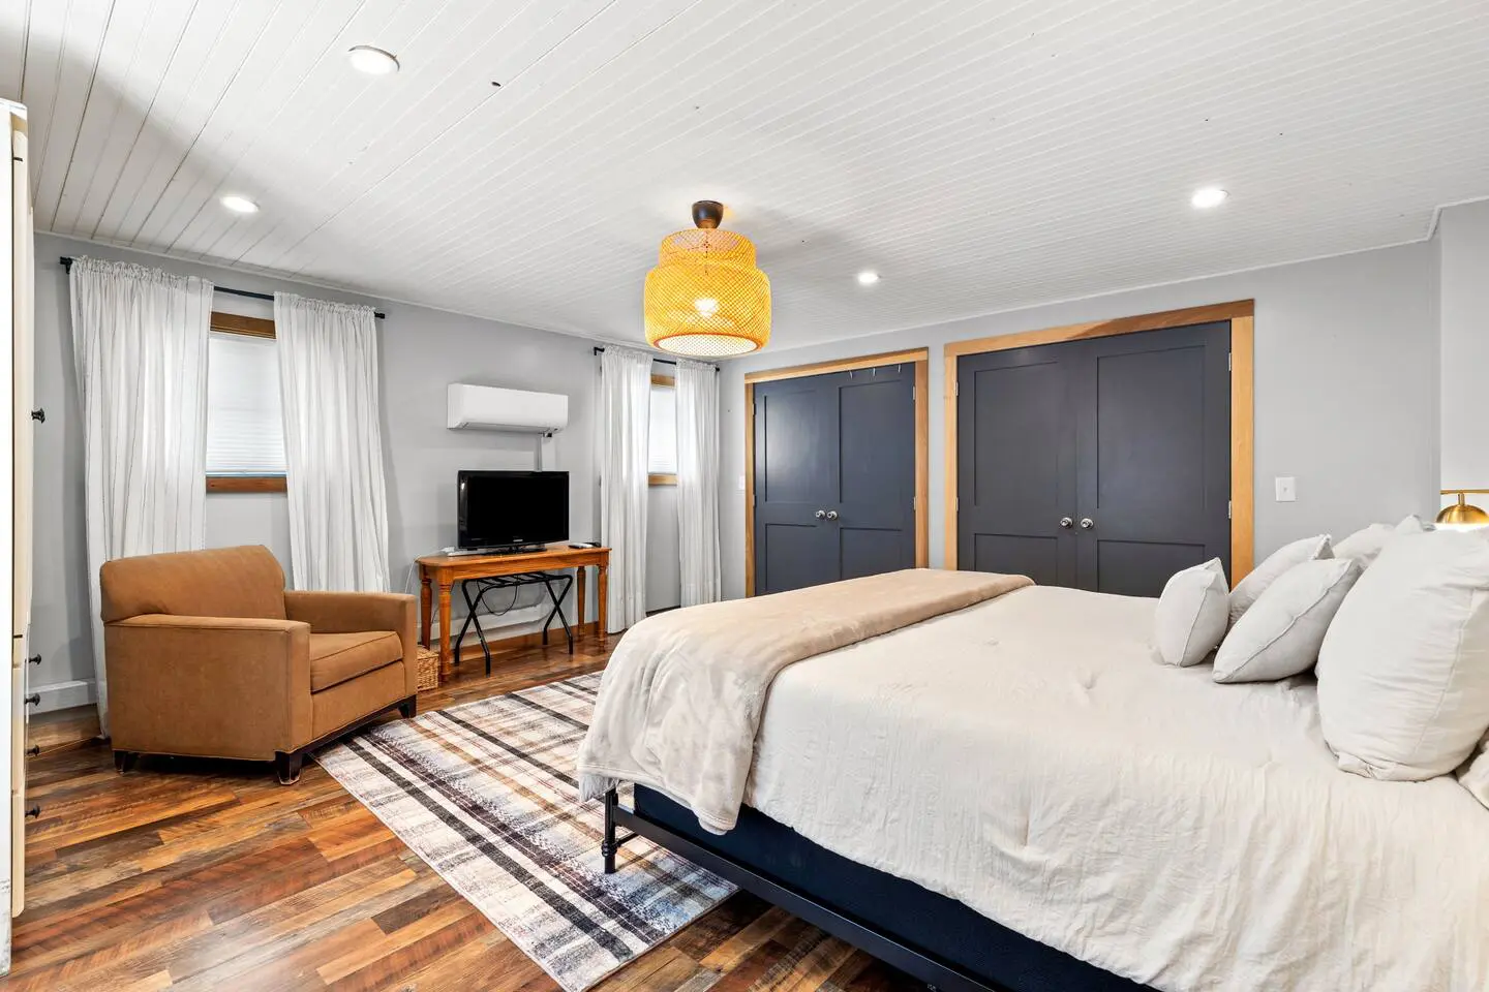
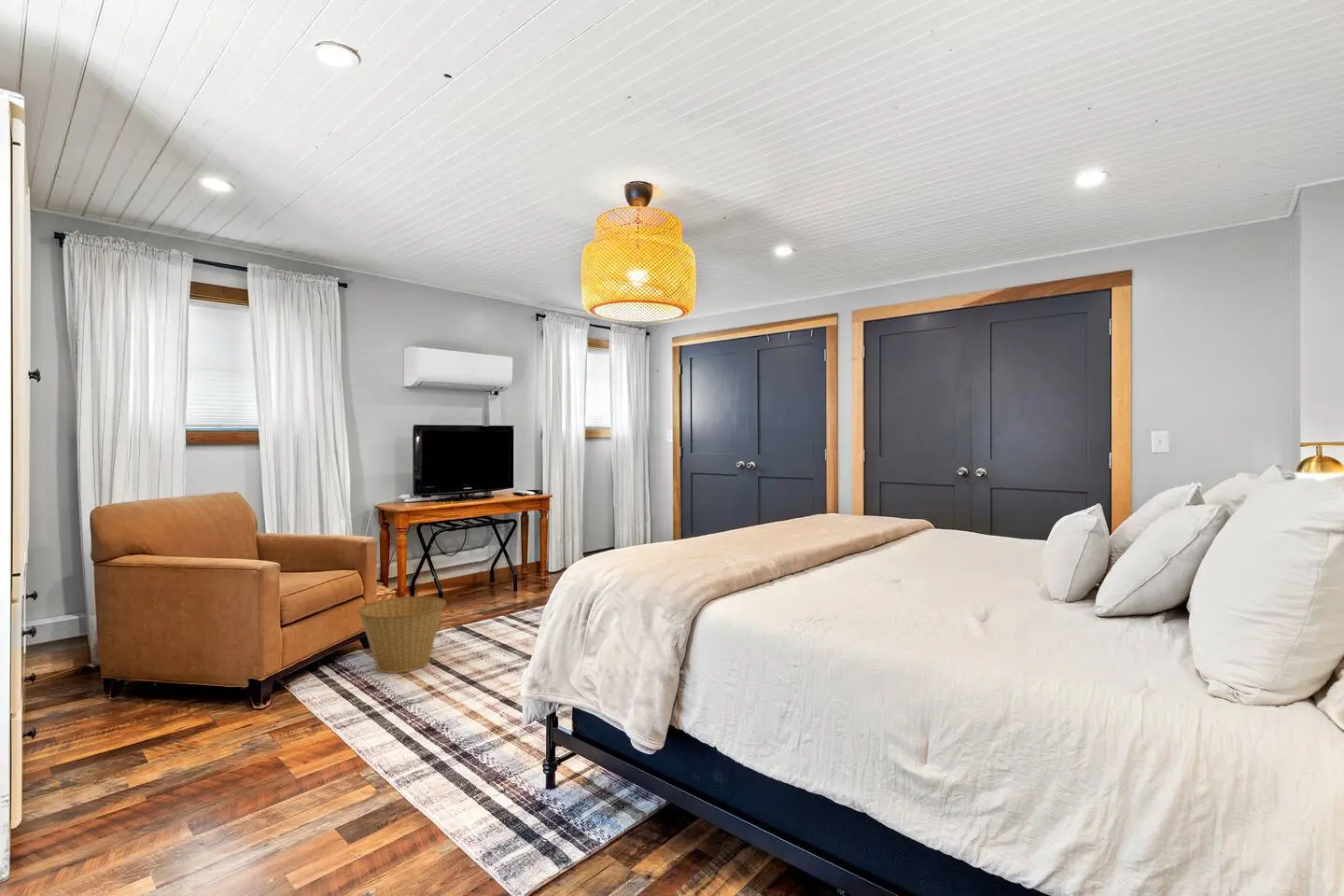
+ basket (403, 635)
